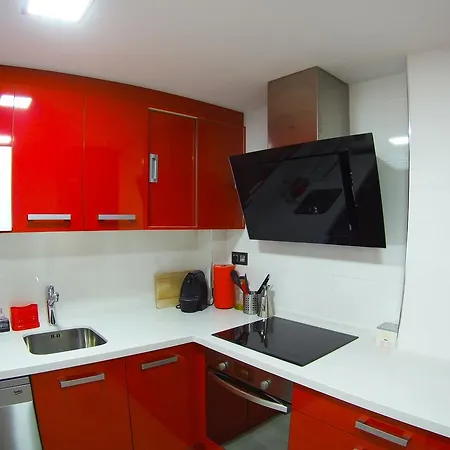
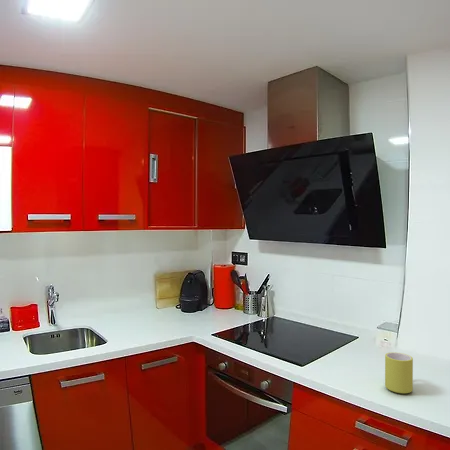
+ mug (399, 370)
